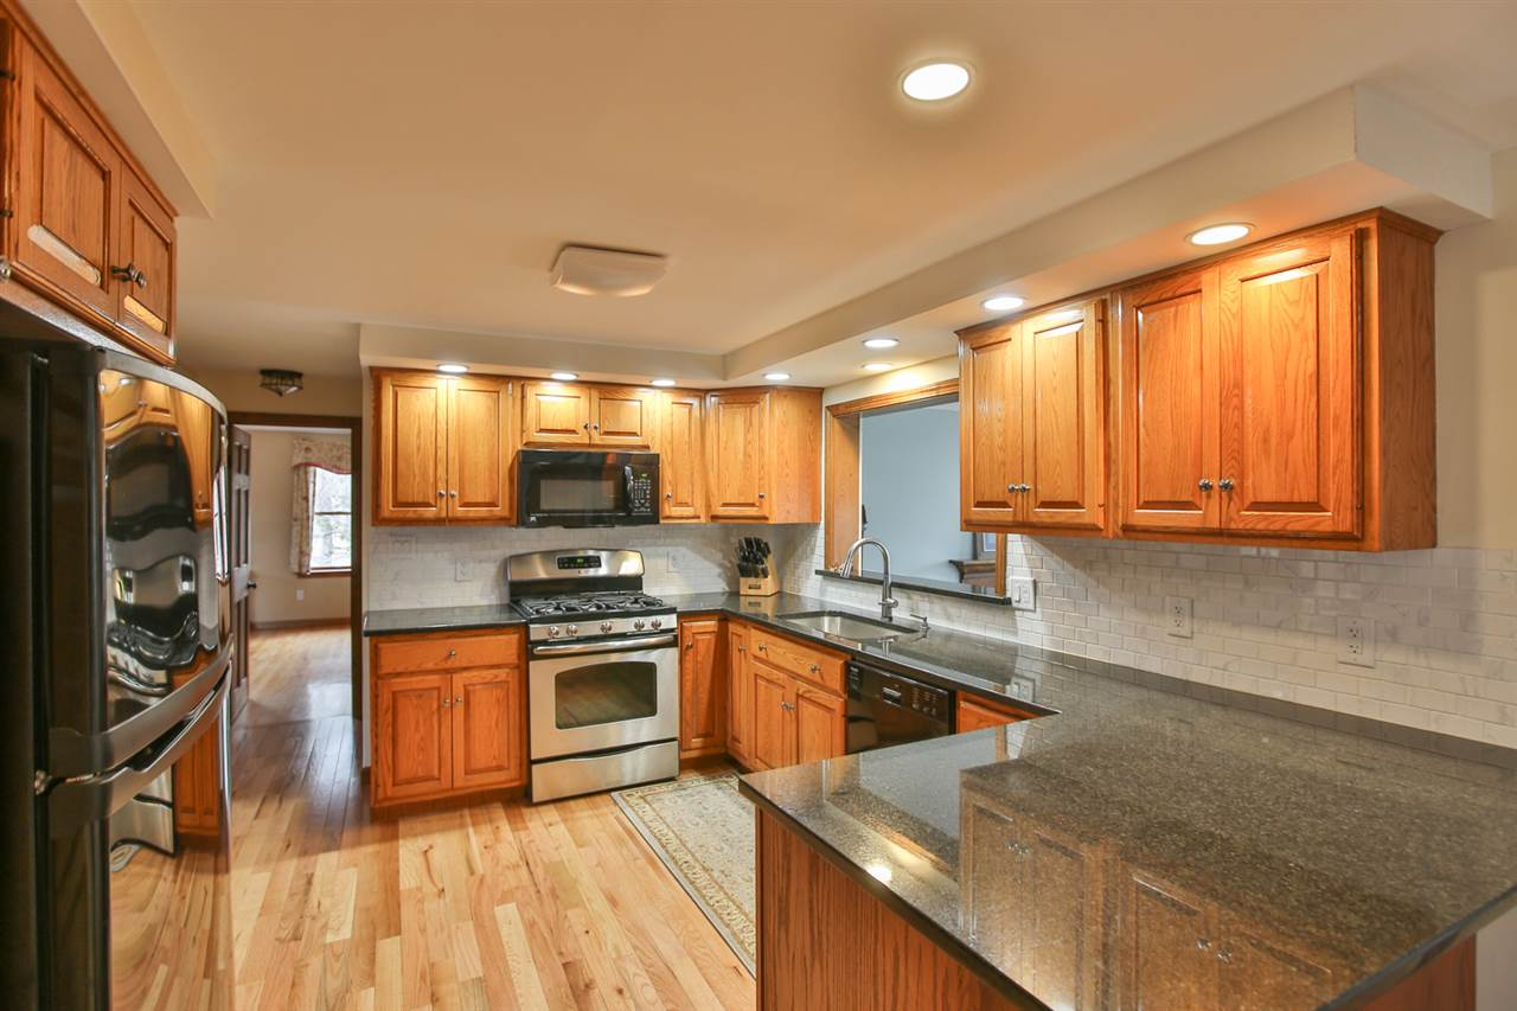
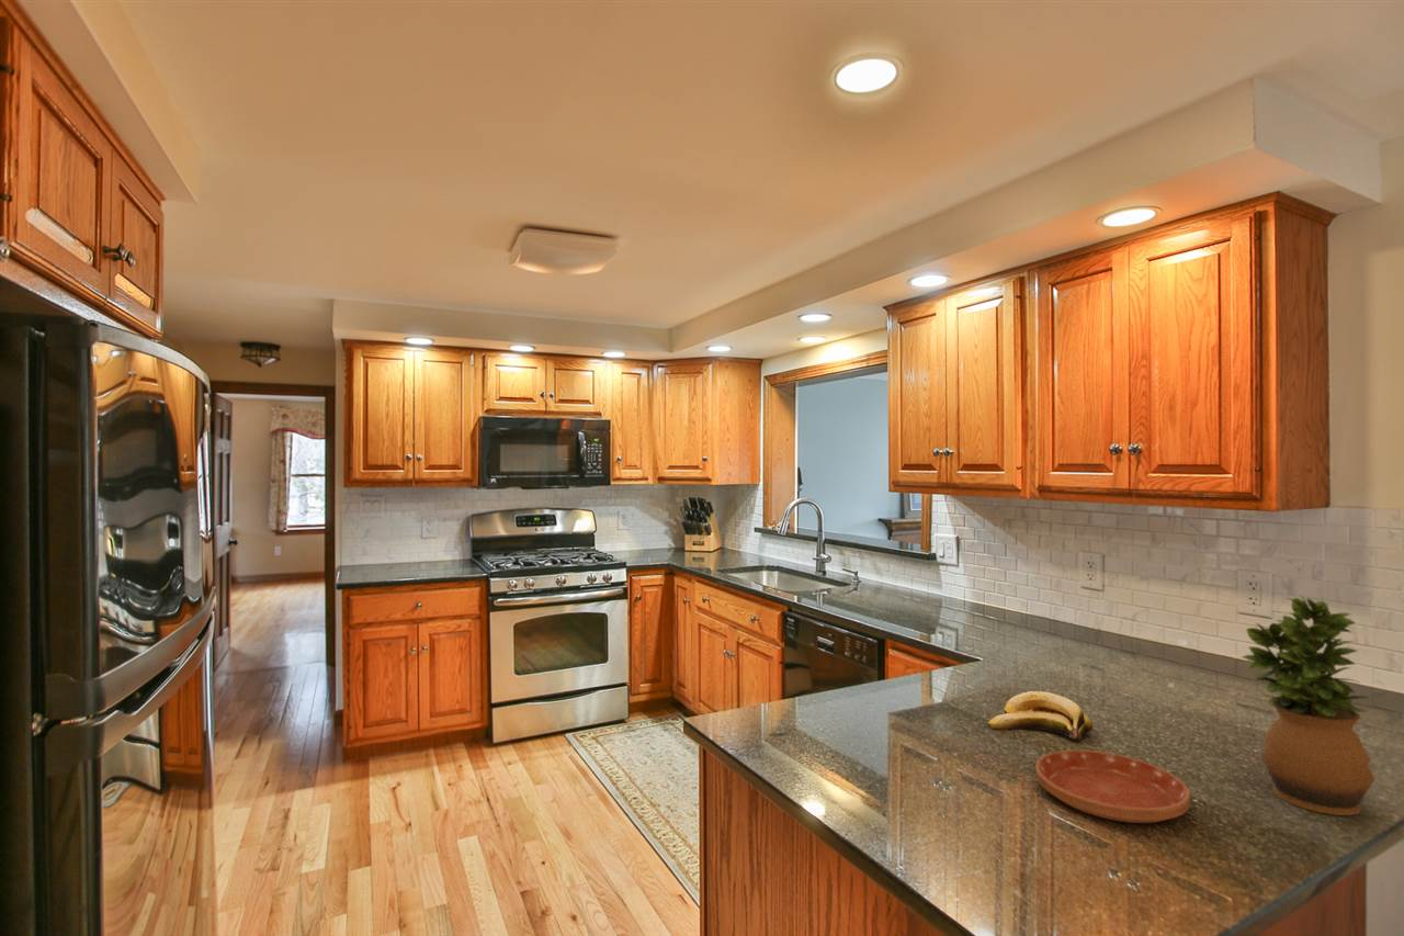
+ banana (1042, 714)
+ potted plant (1301, 697)
+ saucer (1109, 786)
